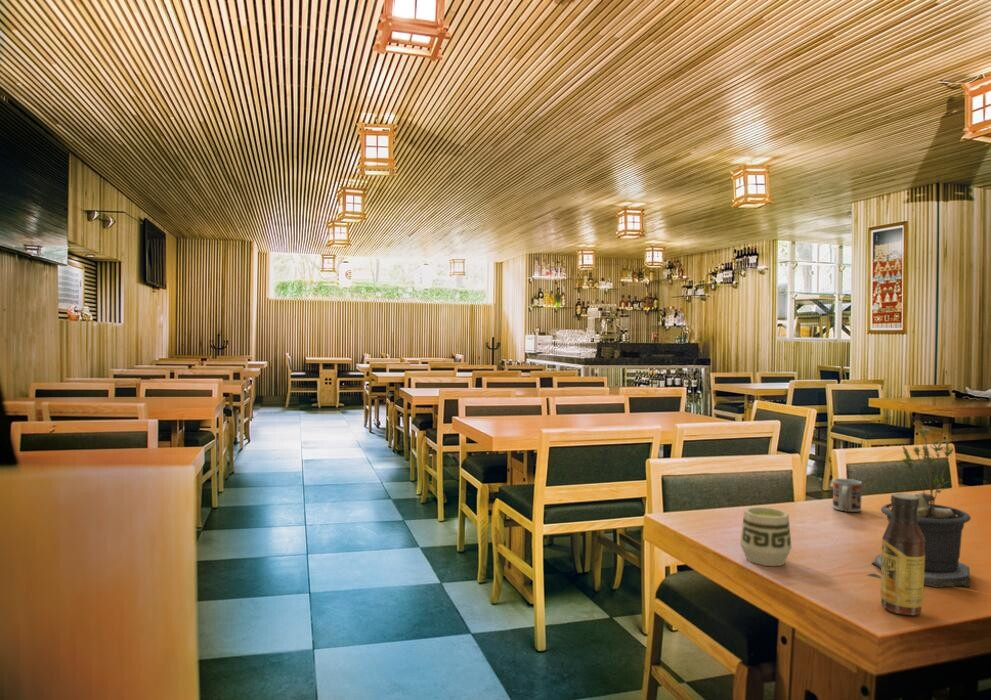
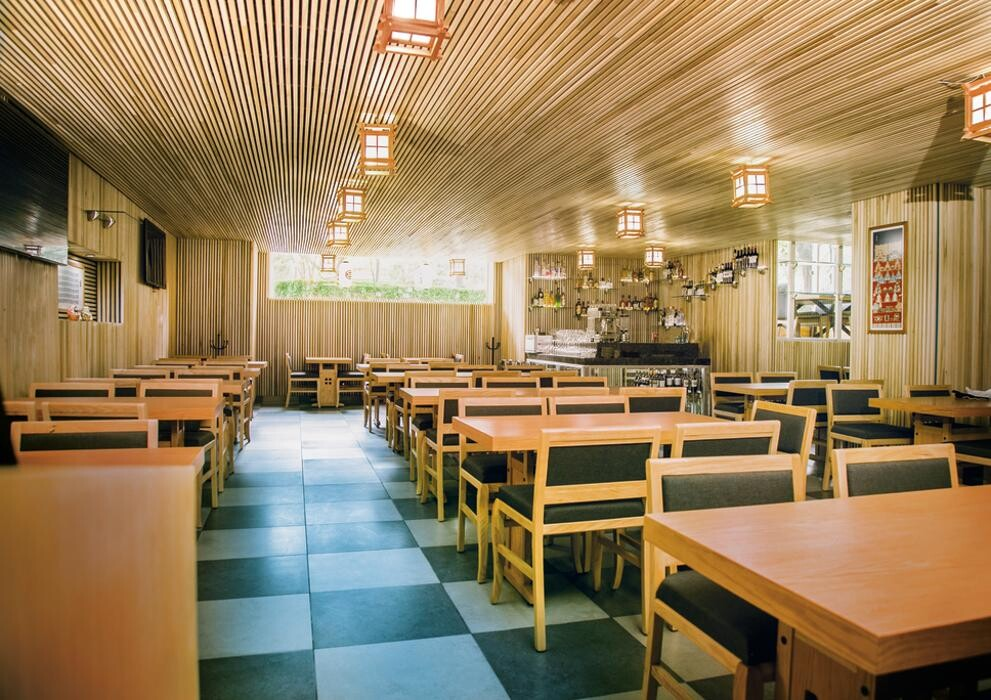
- potted plant (919, 498)
- cup (765, 536)
- cup (846, 495)
- sauce bottle (902, 552)
